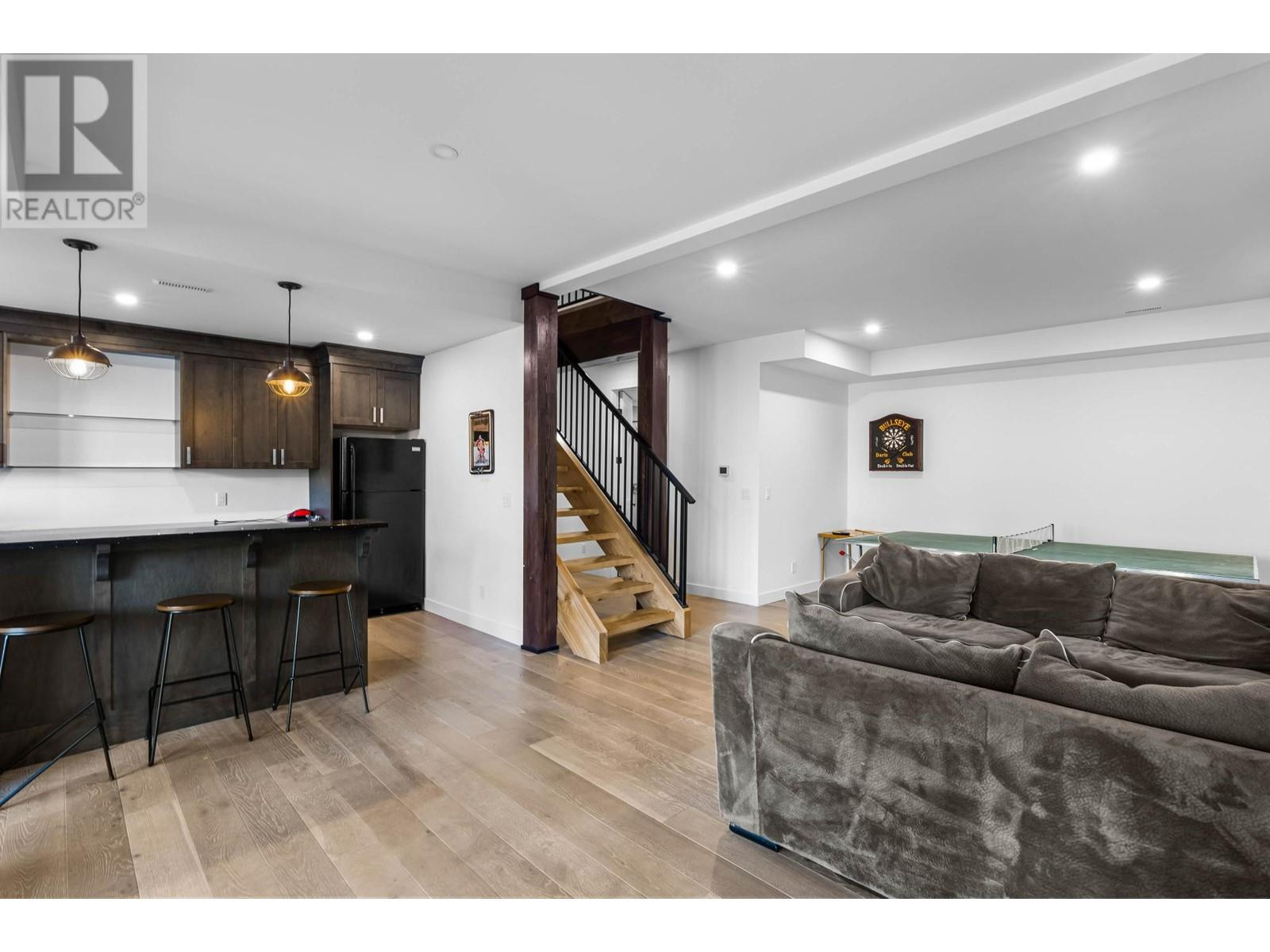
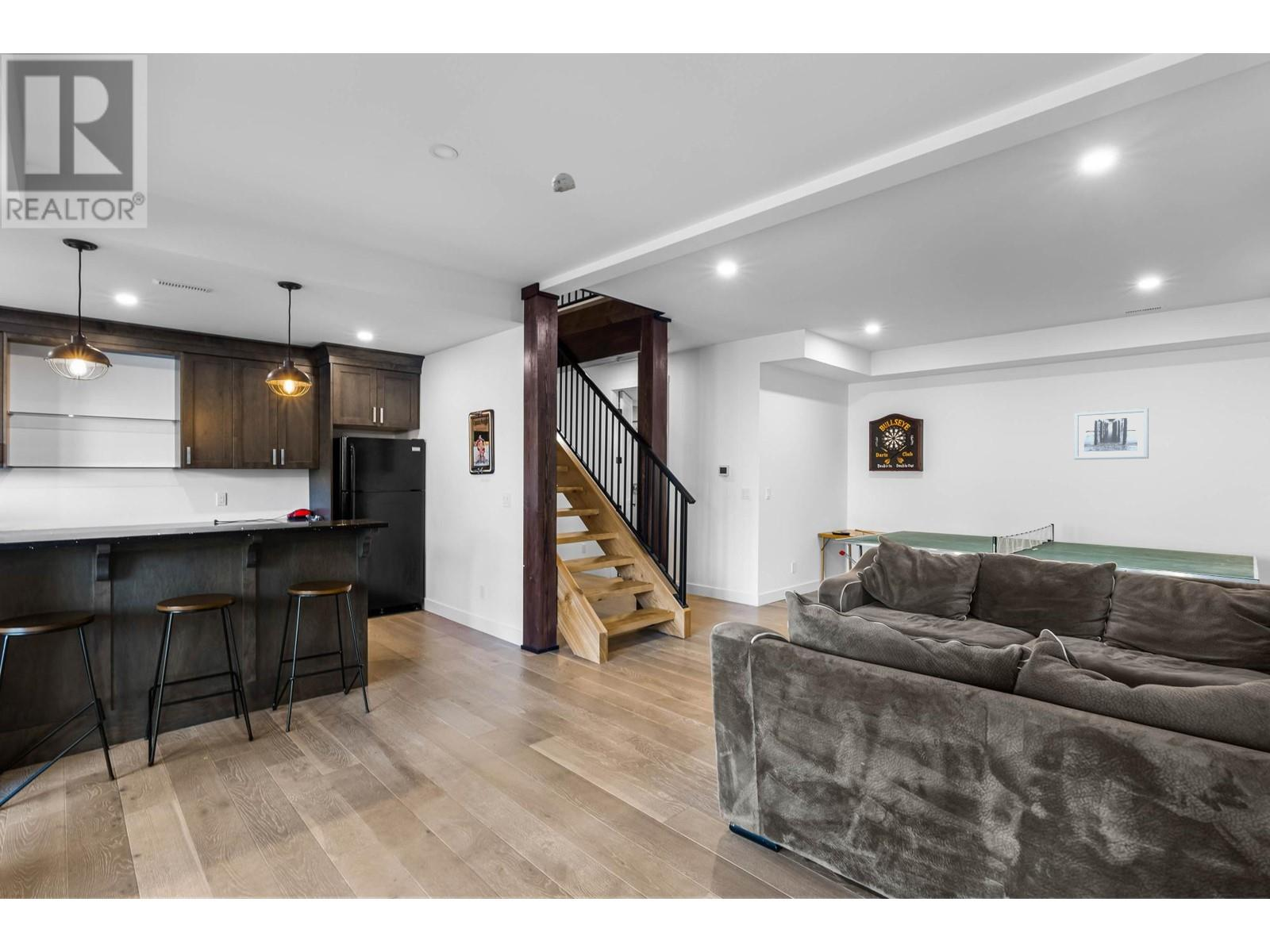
+ wall art (1110, 435)
+ smoke detector (564, 184)
